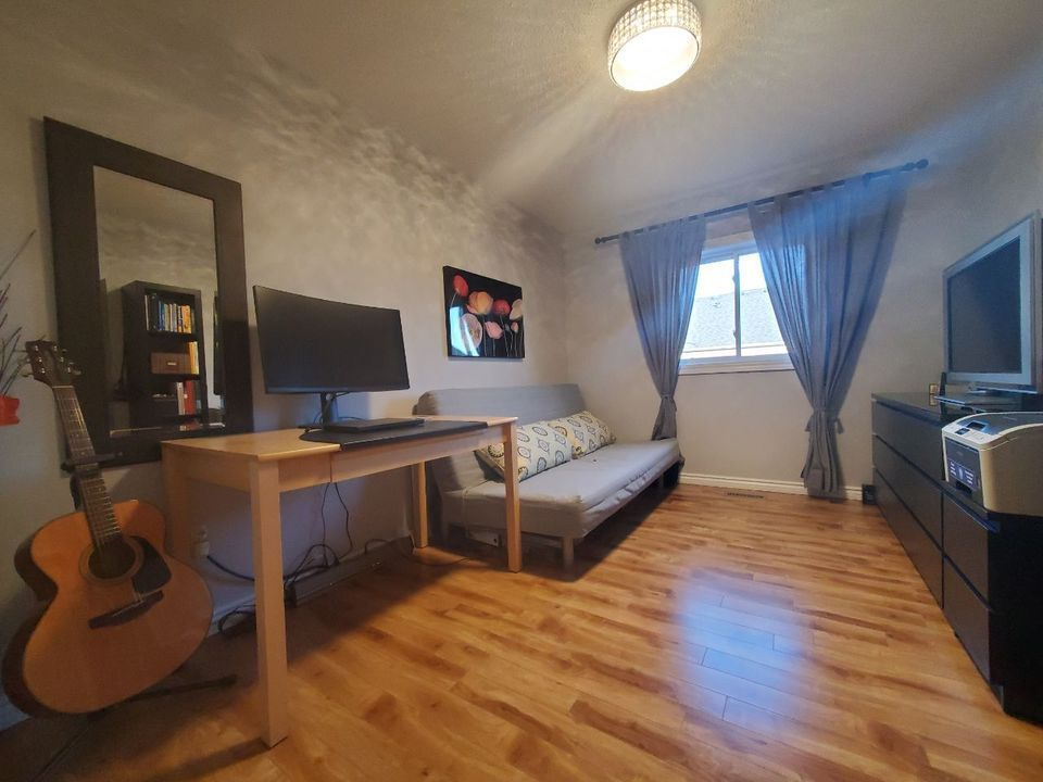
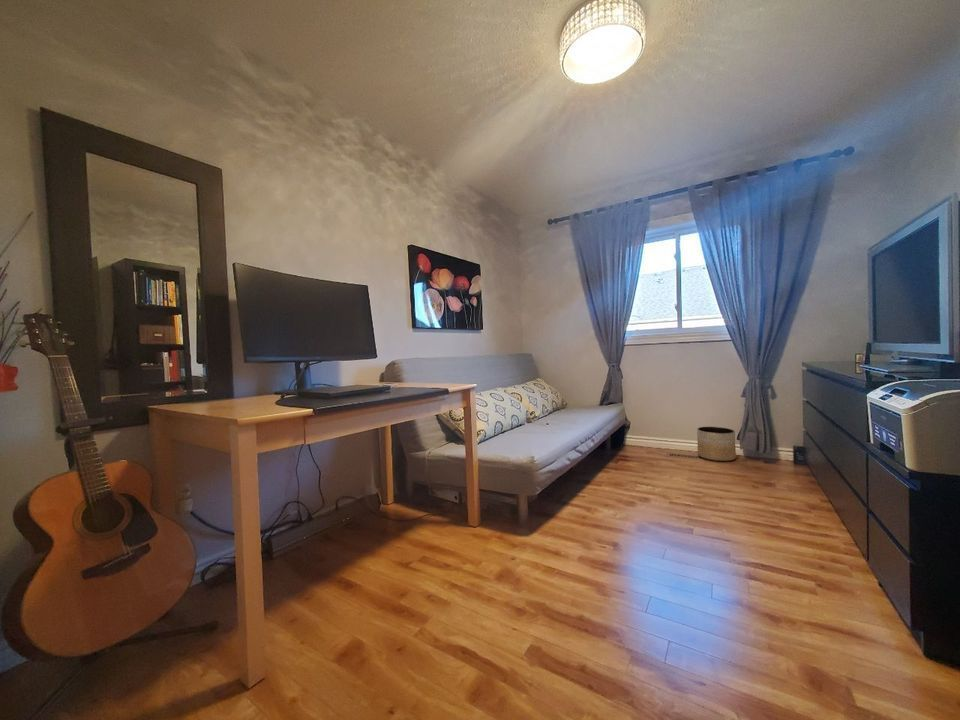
+ planter (715, 443)
